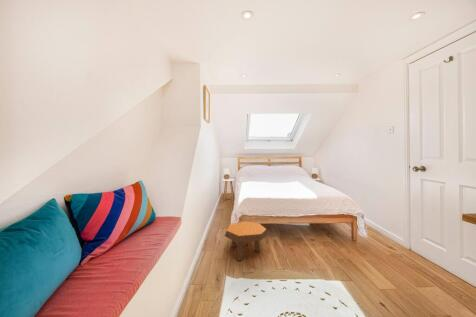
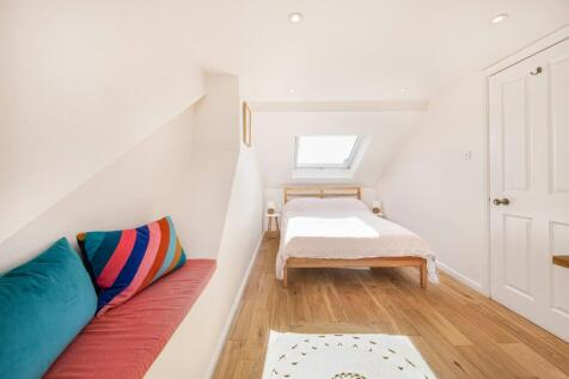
- footstool (246, 240)
